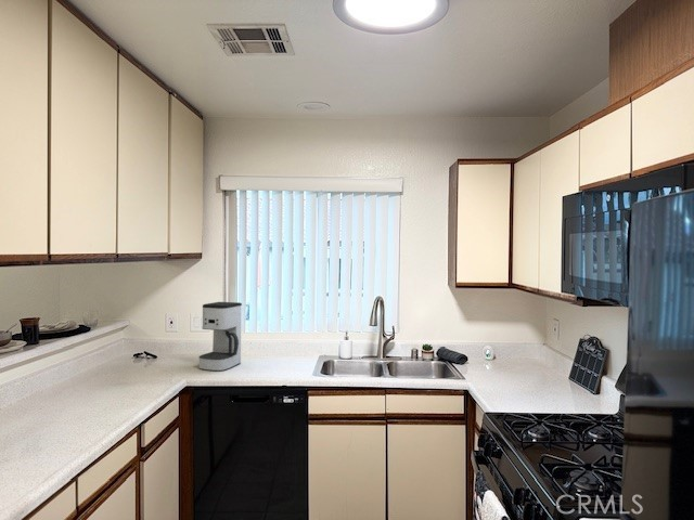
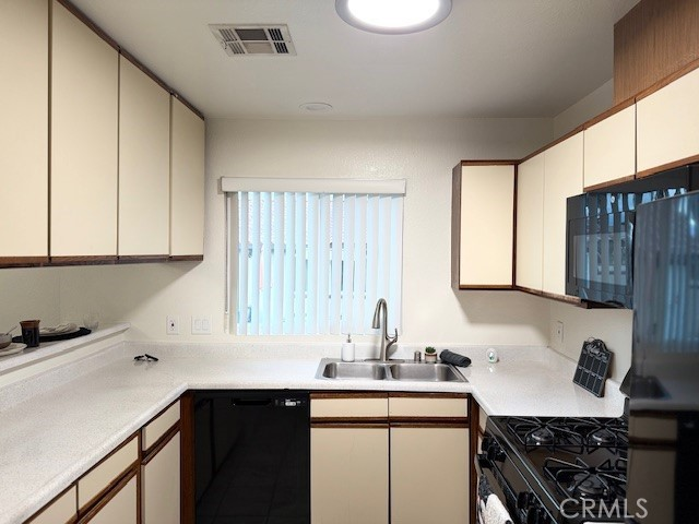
- coffee maker (221, 335)
